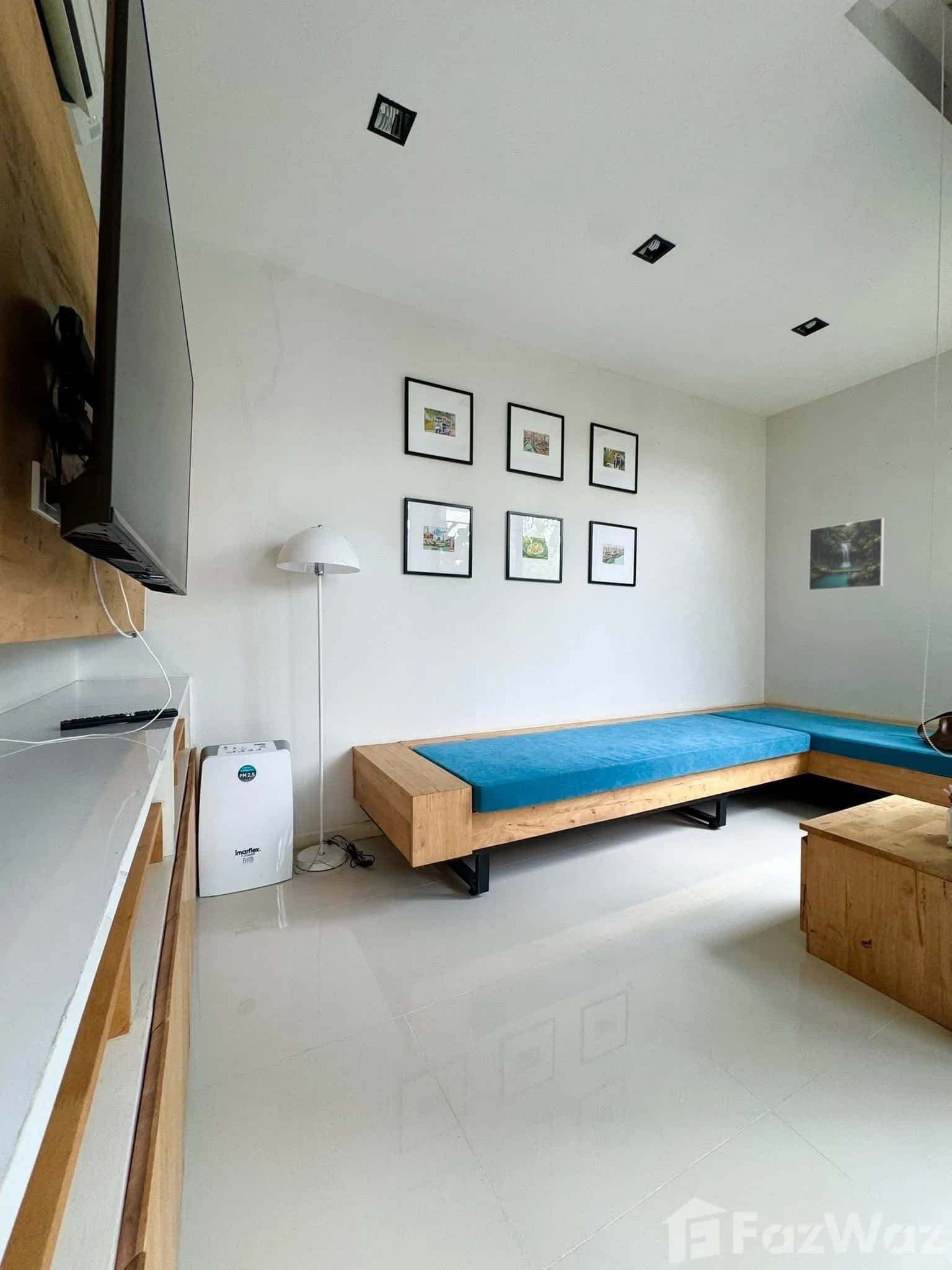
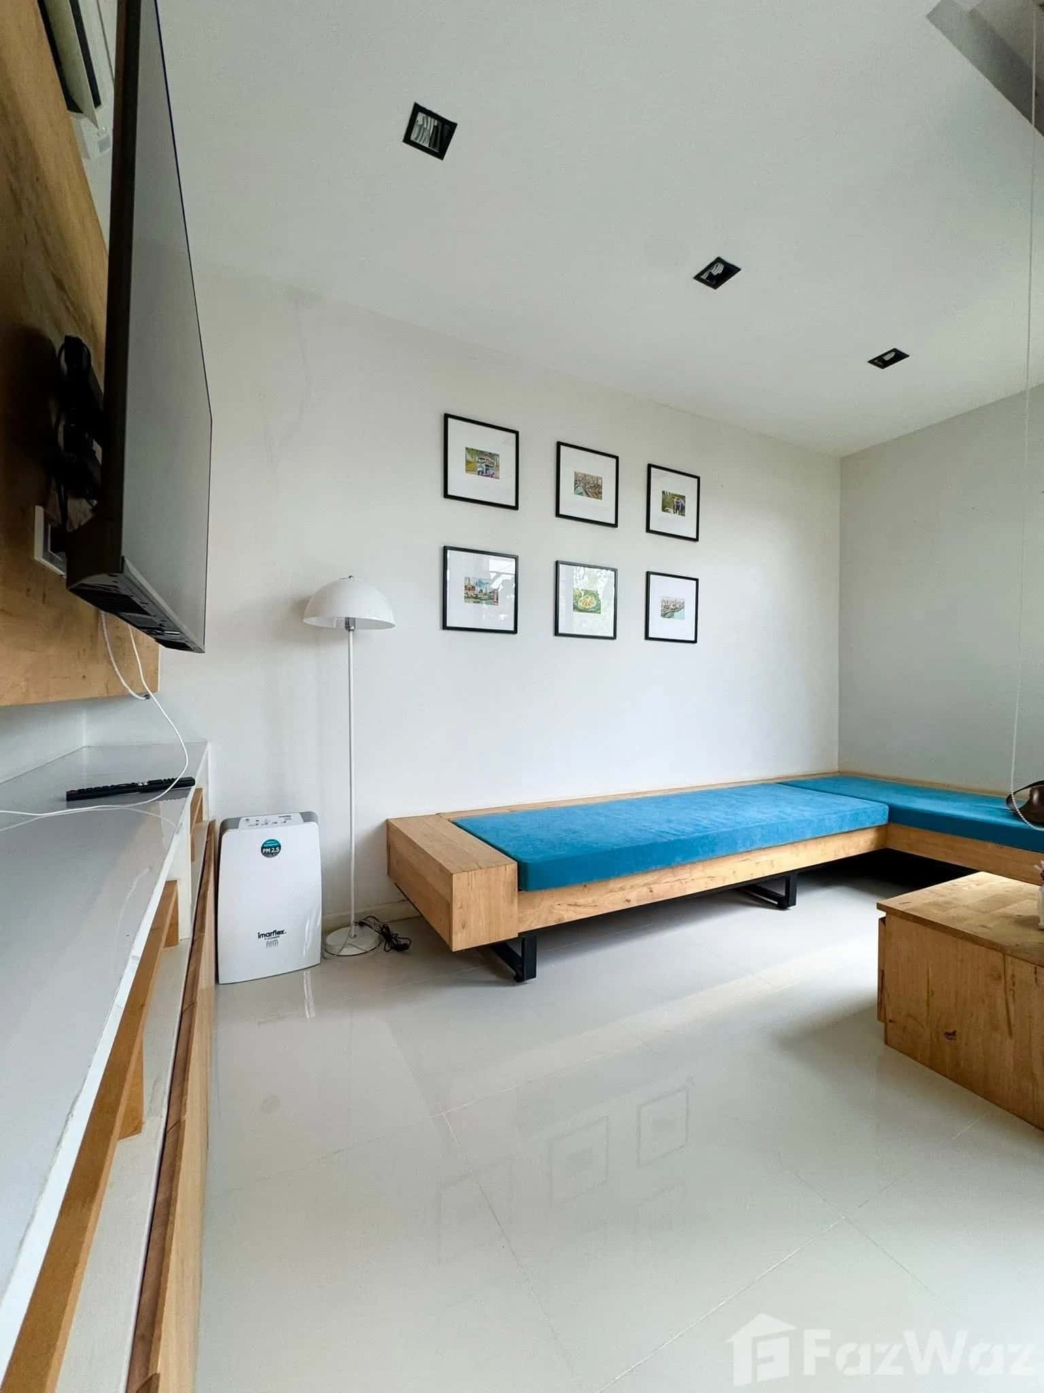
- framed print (844, 556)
